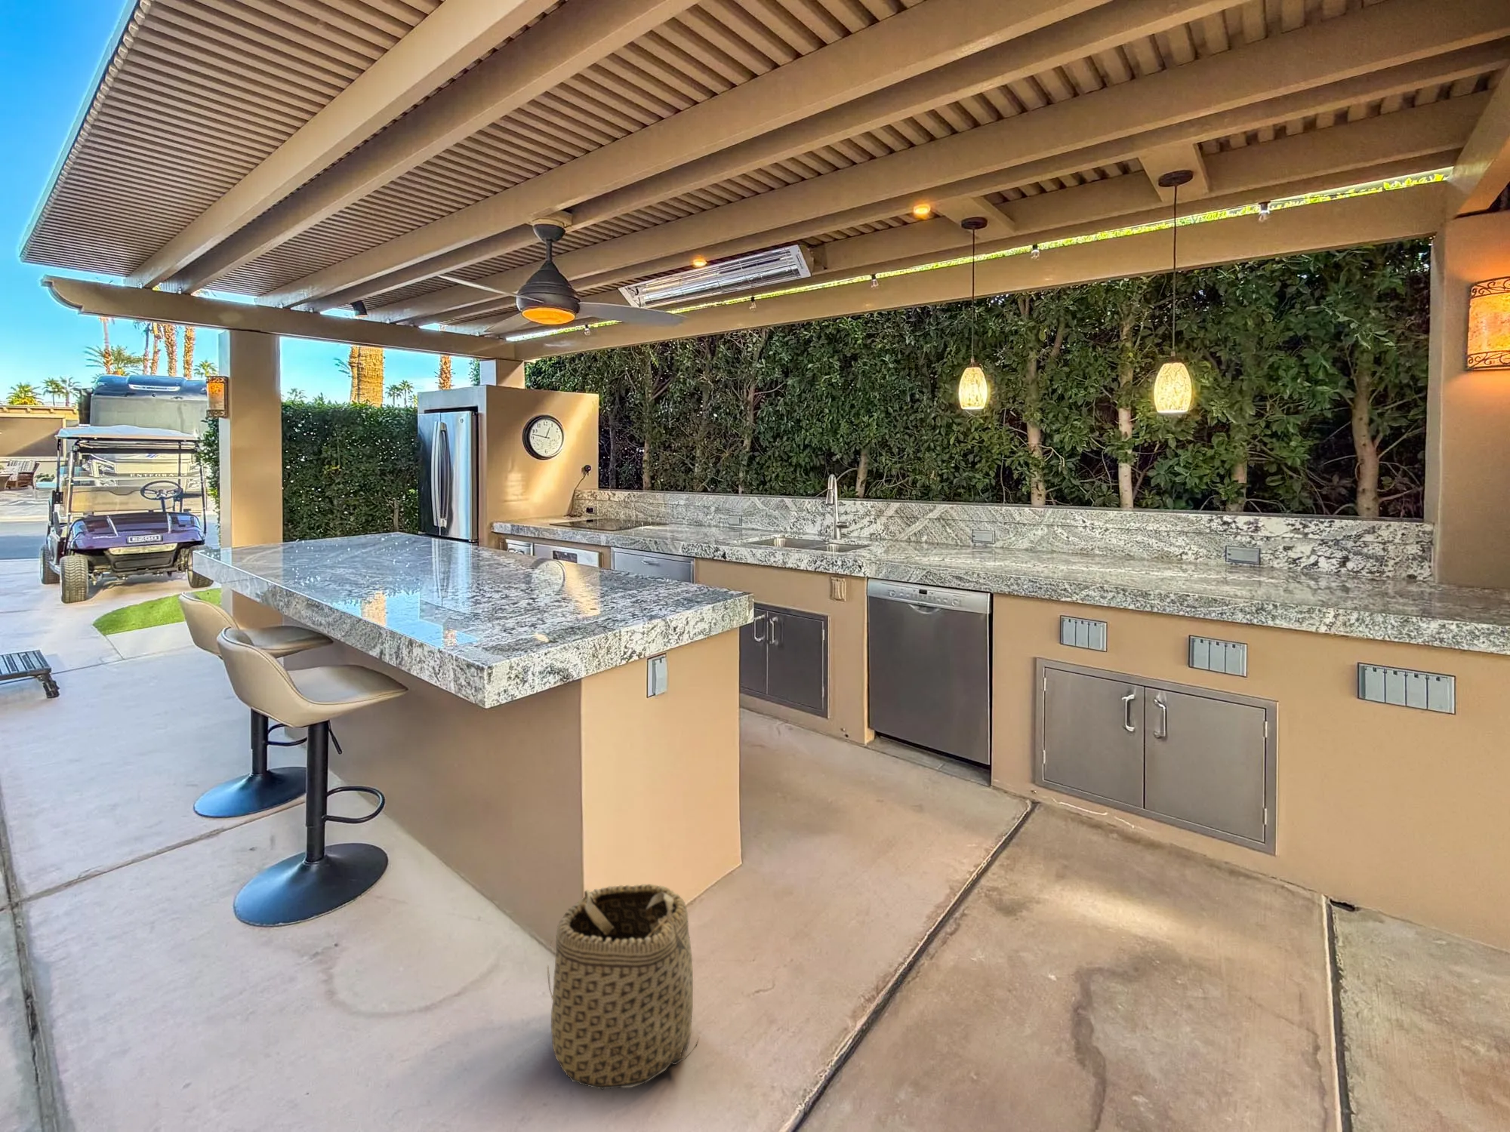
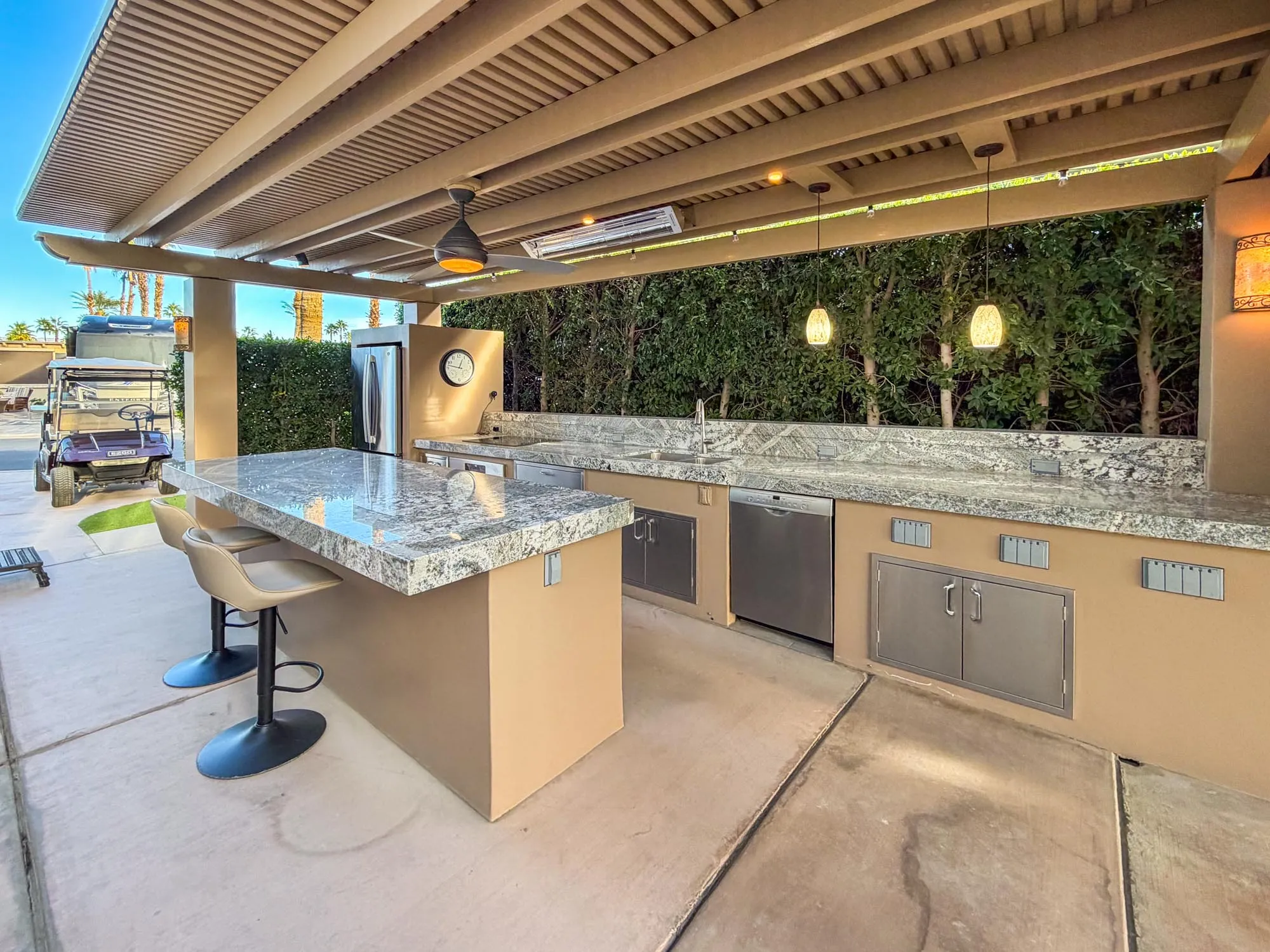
- basket (618, 966)
